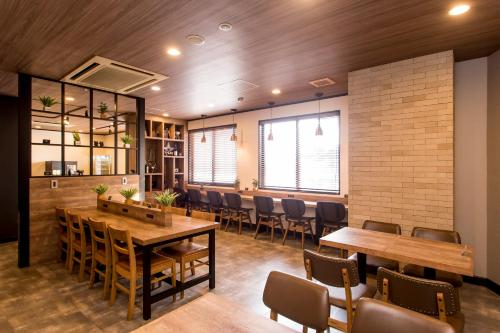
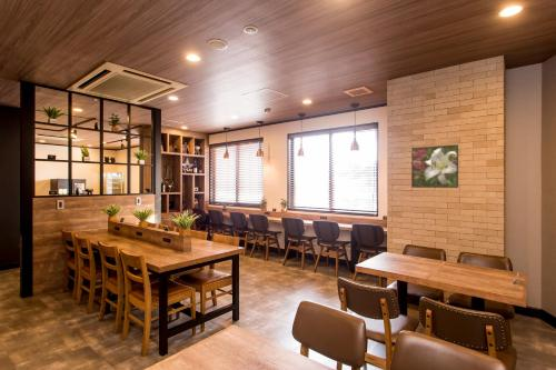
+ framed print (434, 167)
